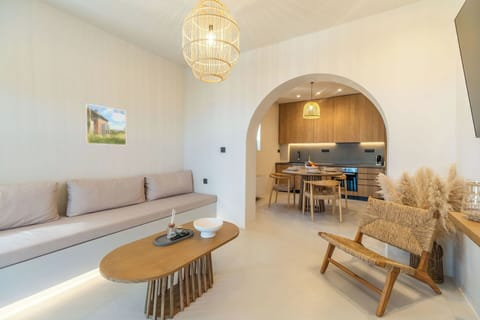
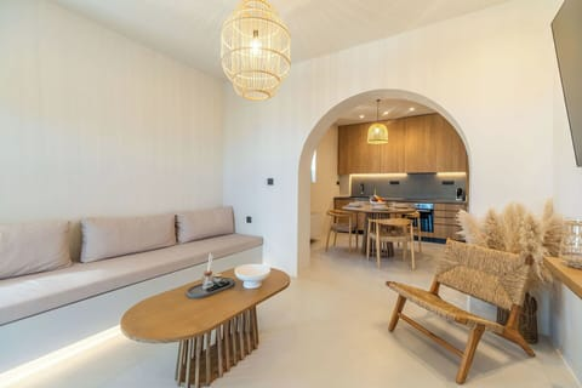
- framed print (107, 126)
